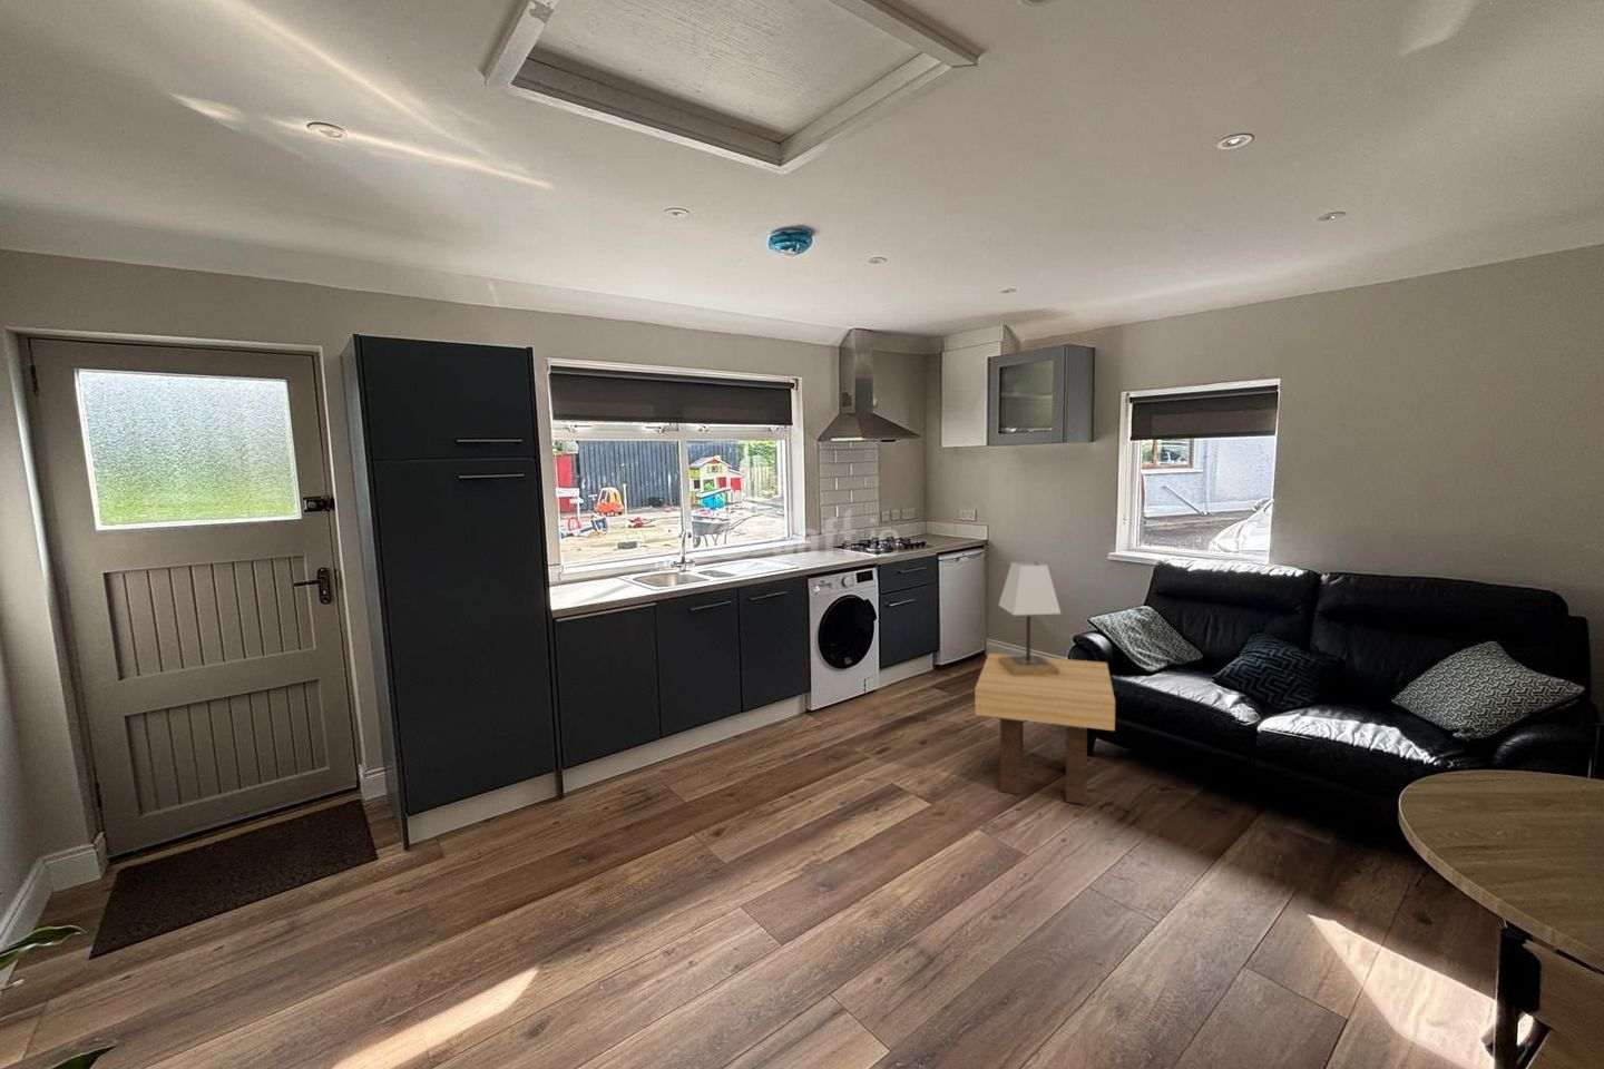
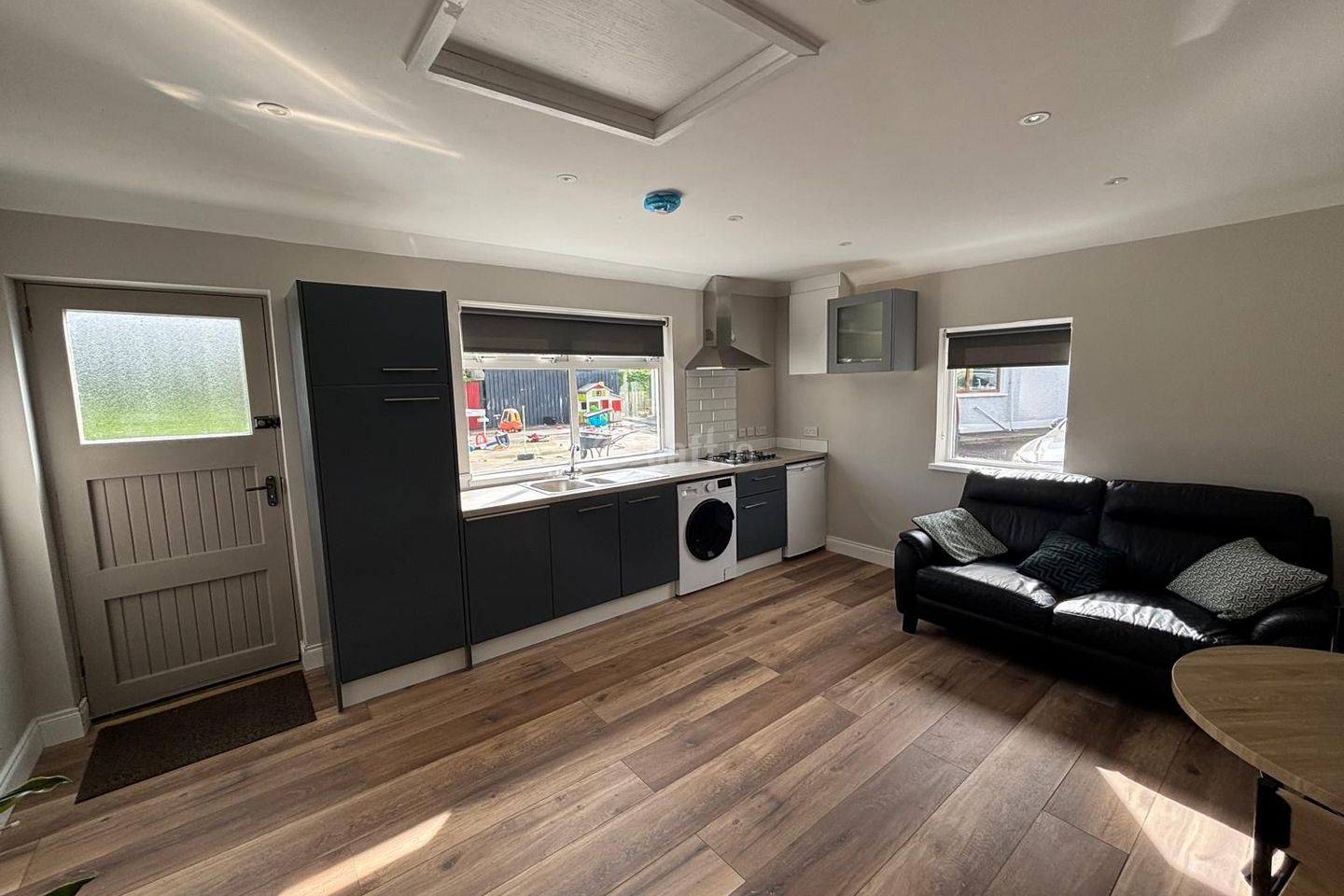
- side table (1044, 722)
- lamp (1028, 616)
